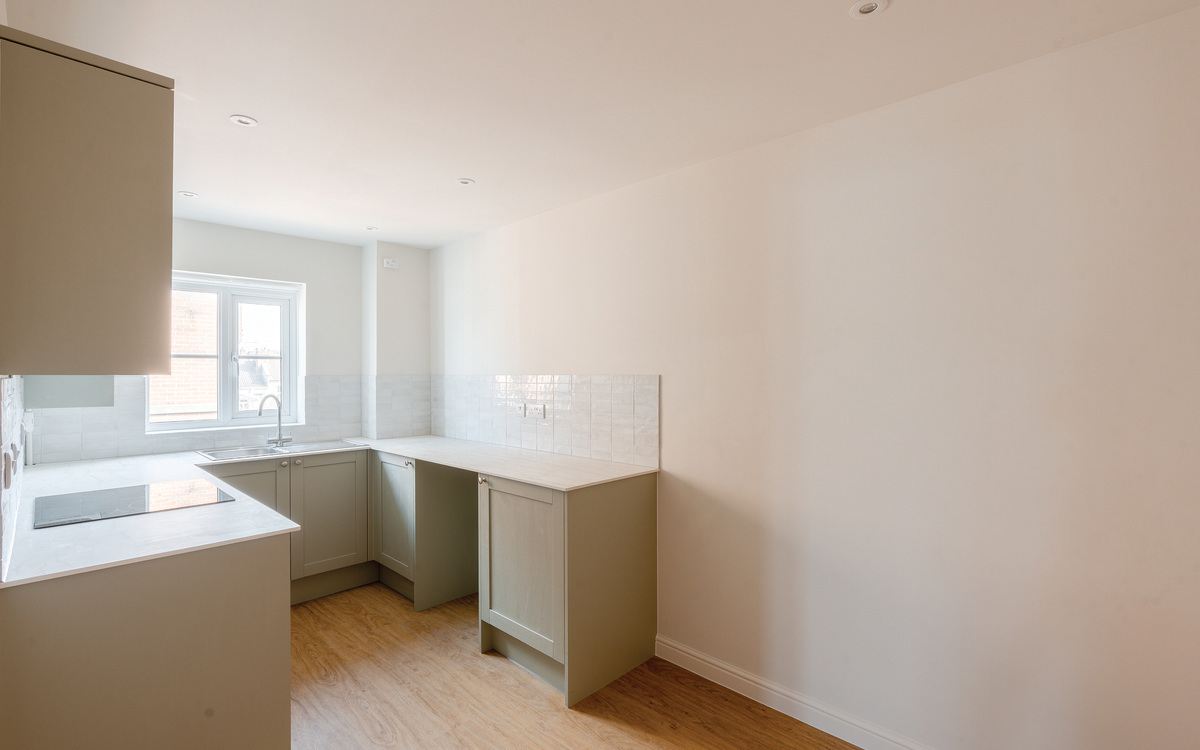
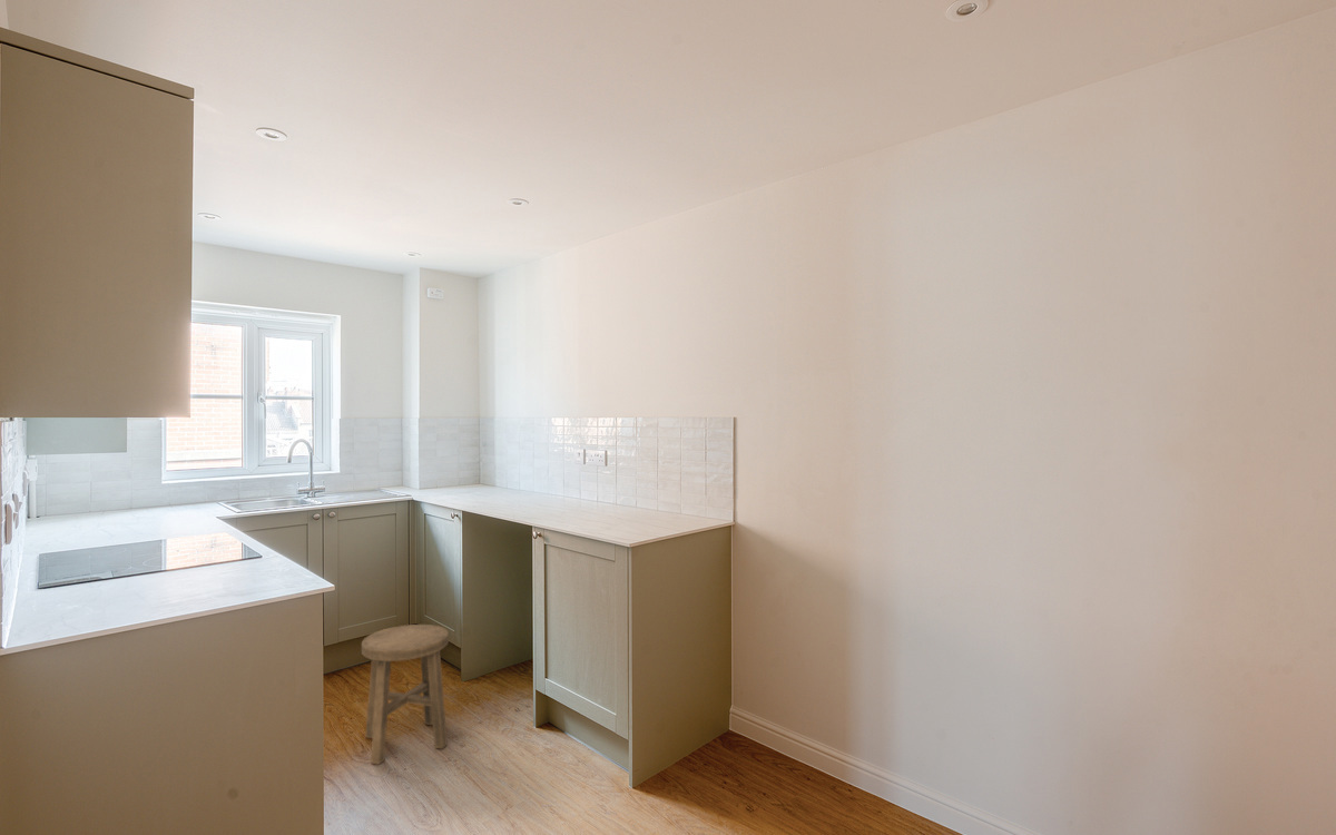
+ stool (407, 691)
